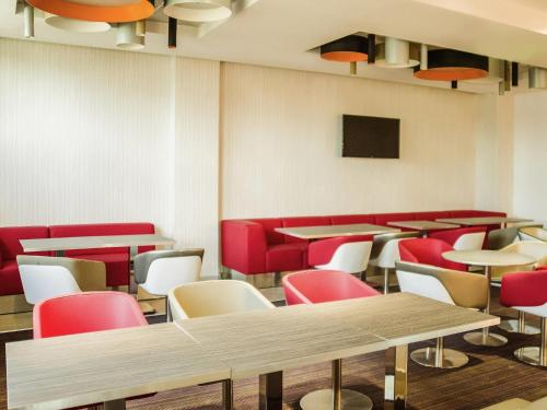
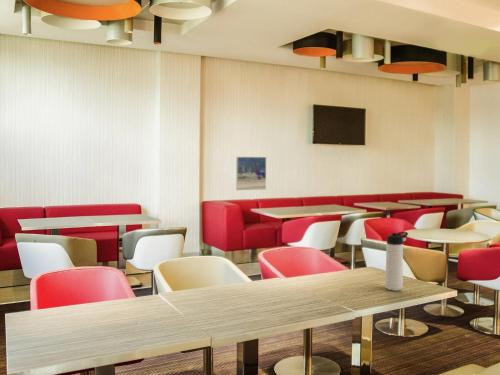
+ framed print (251, 173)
+ thermos bottle (397, 260)
